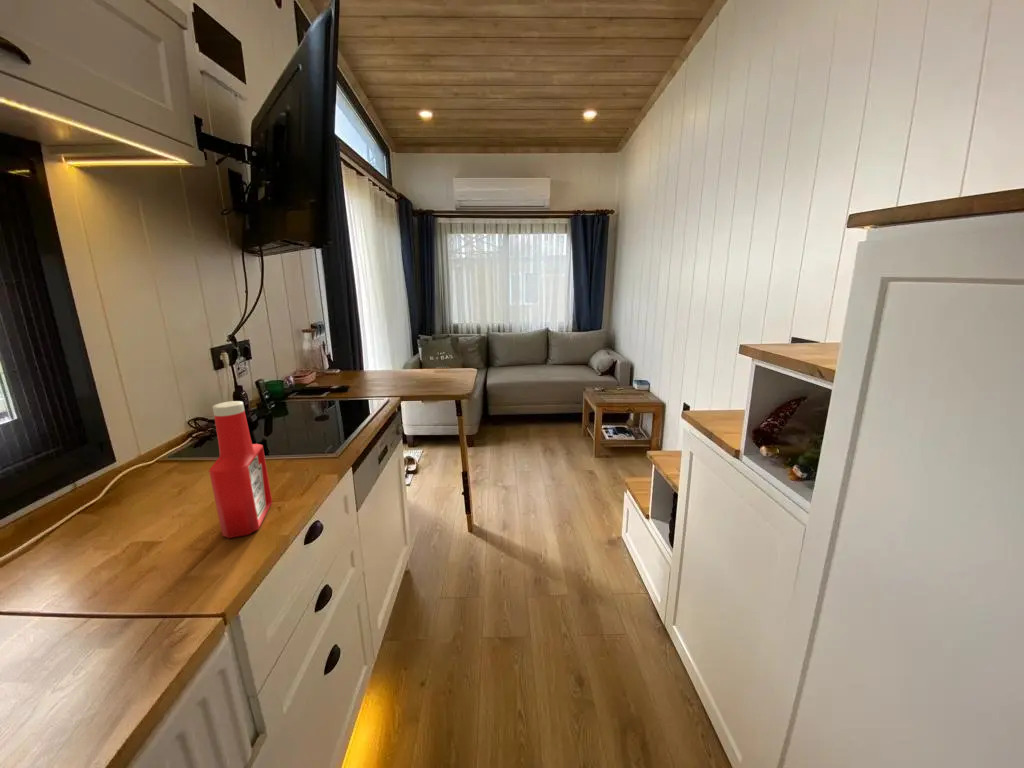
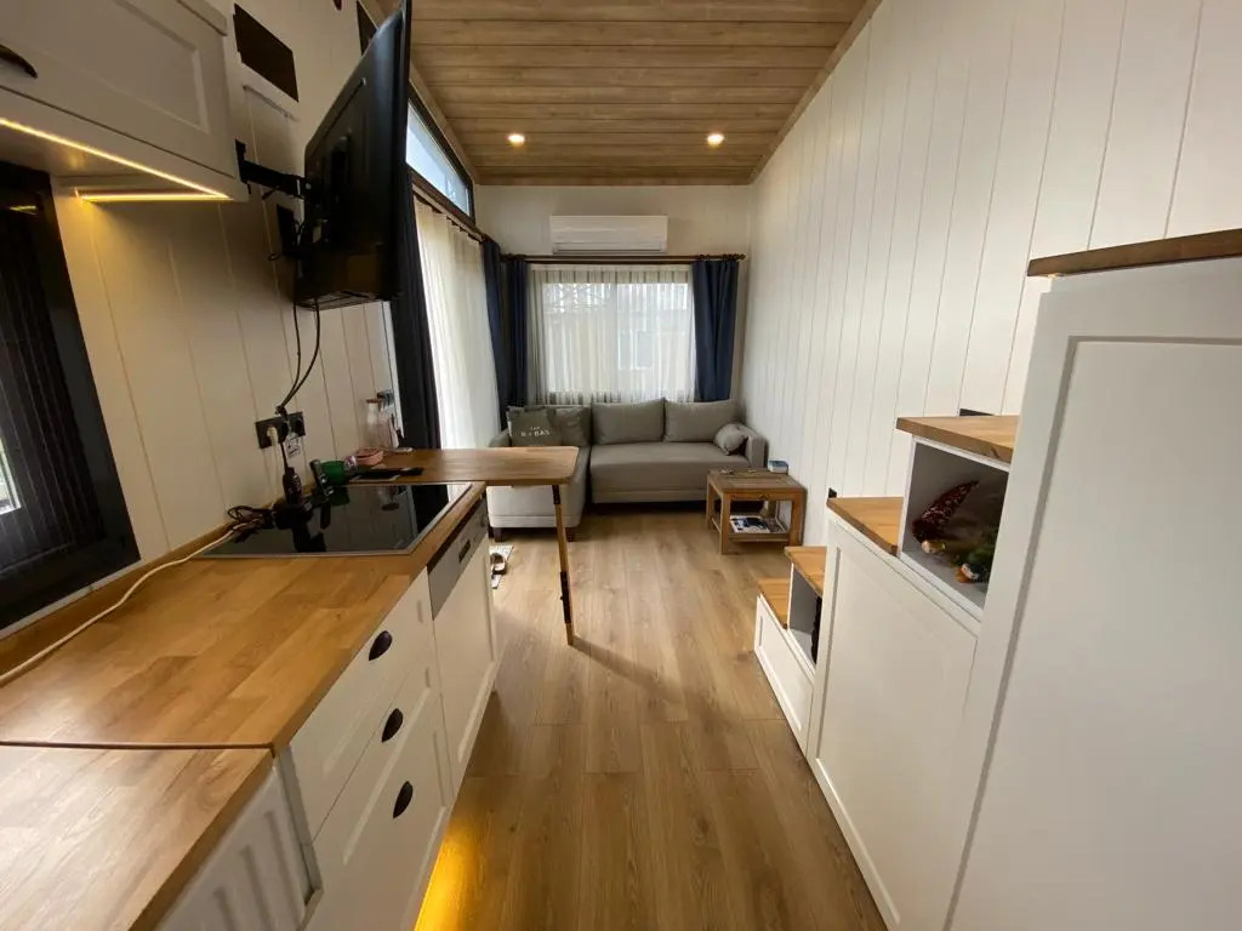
- soap bottle (238, 463)
